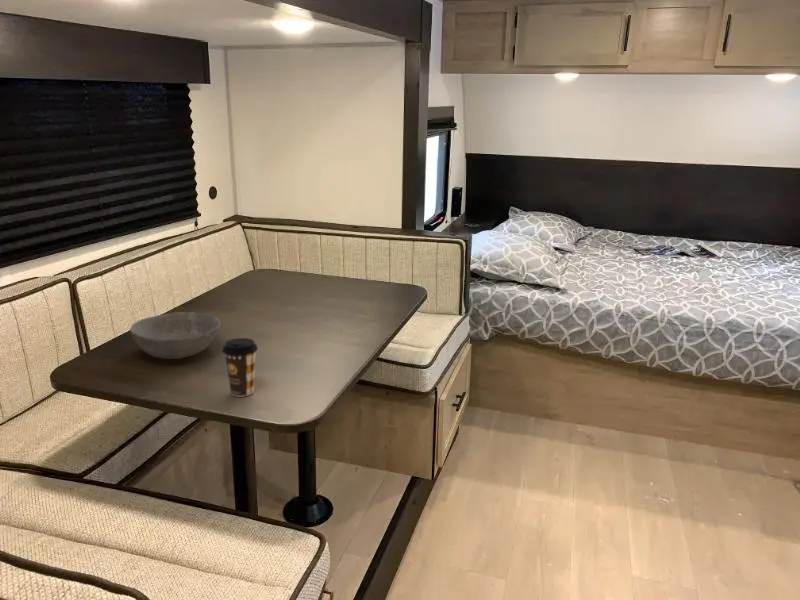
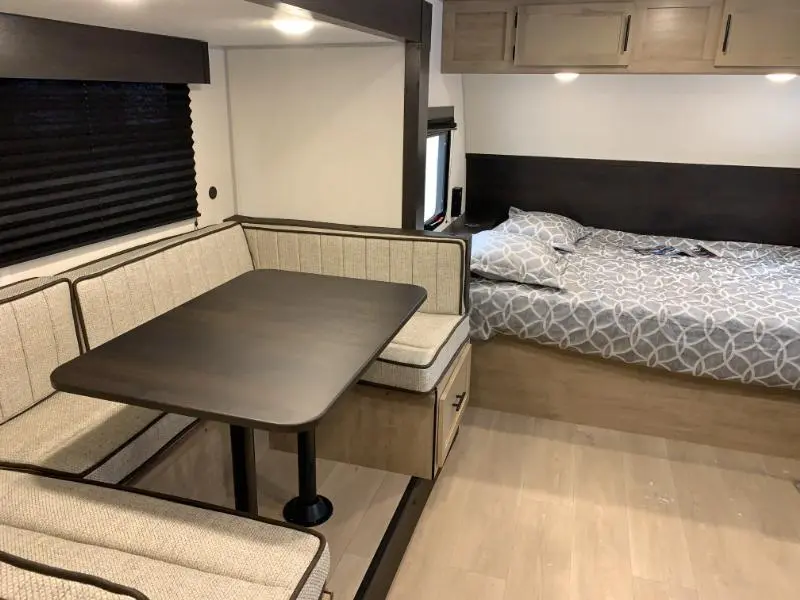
- bowl (177, 338)
- coffee cup (241, 367)
